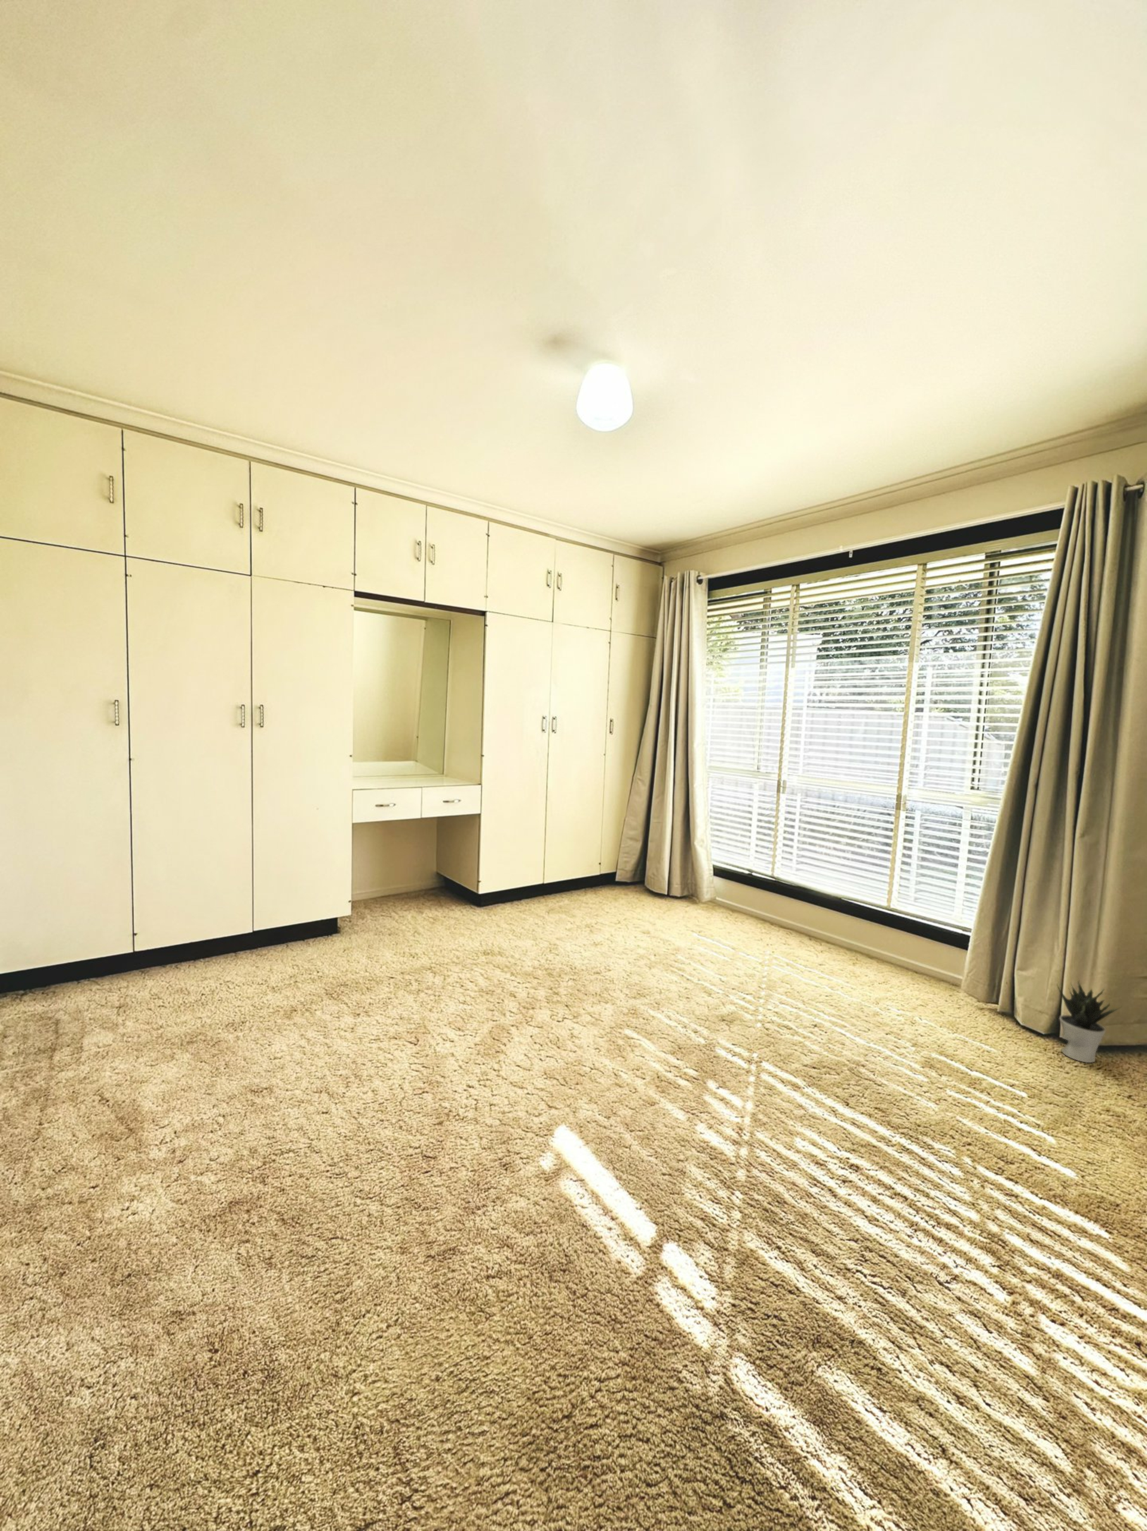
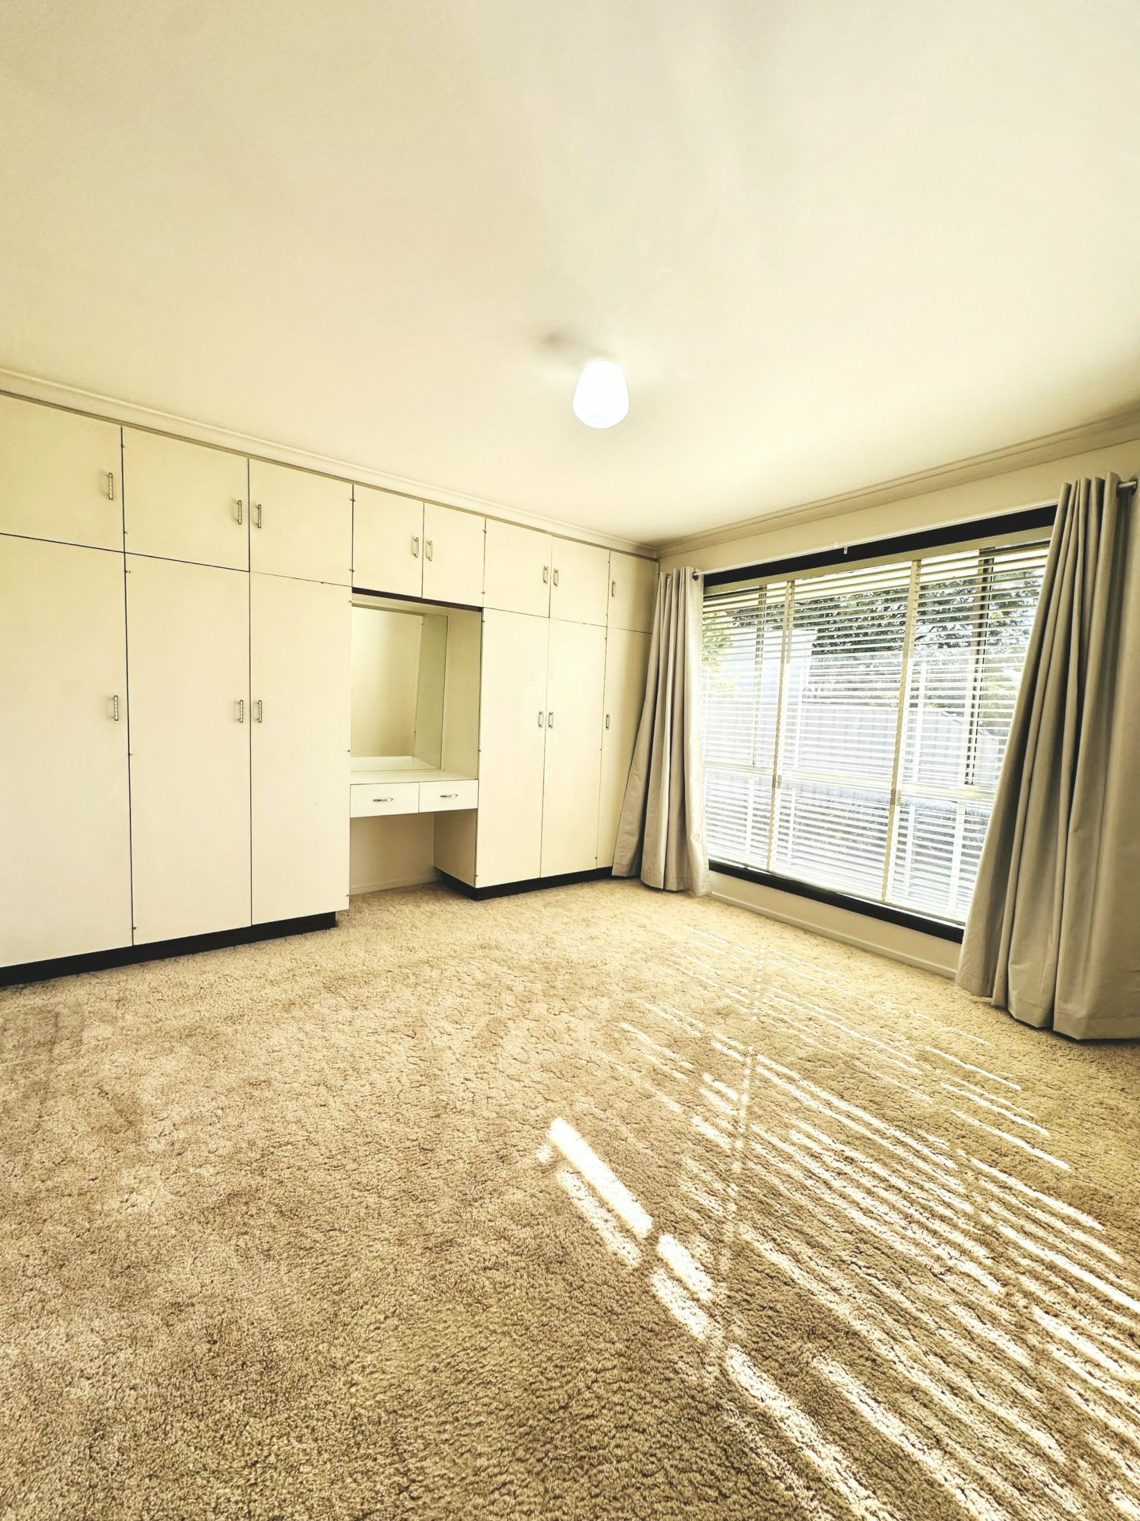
- potted plant (1078, 1019)
